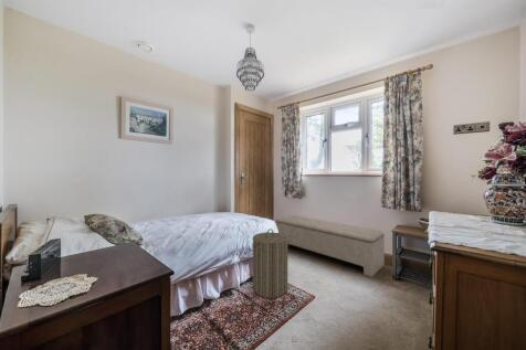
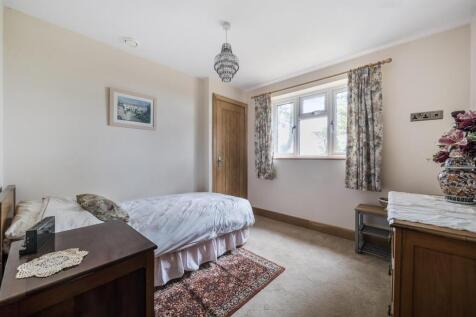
- bench (323, 238)
- laundry hamper (270, 258)
